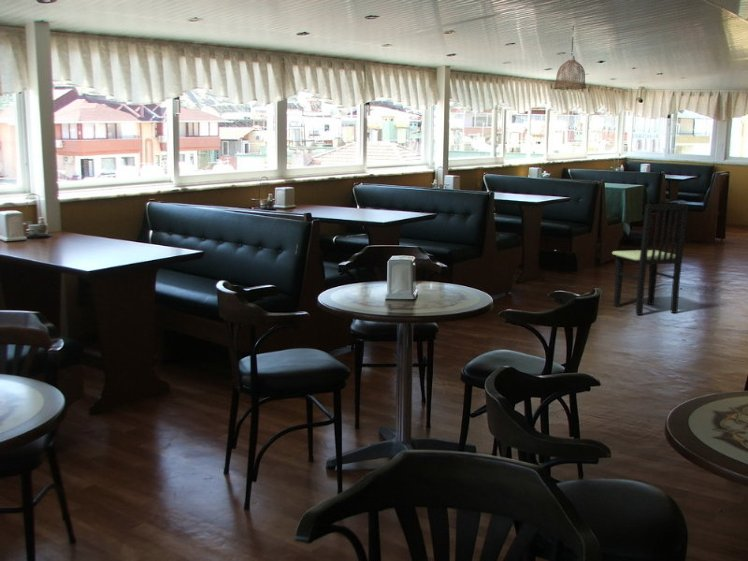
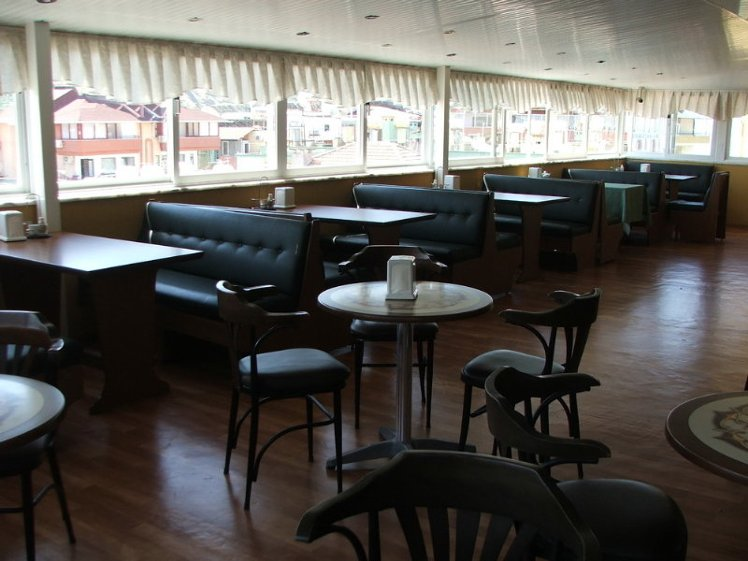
- dining chair (648, 256)
- pendant lamp (571, 57)
